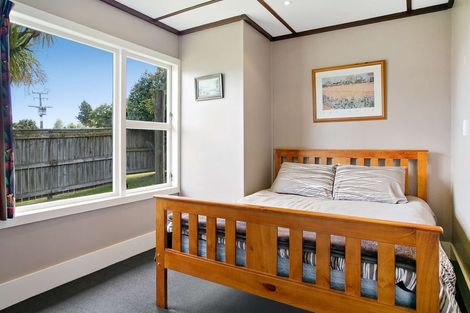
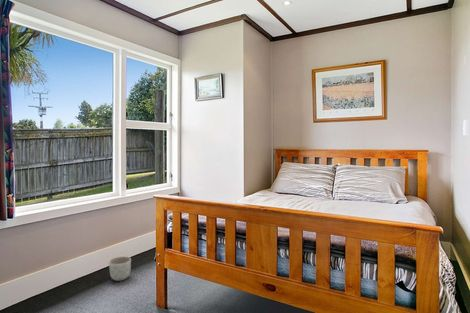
+ planter (120, 269)
